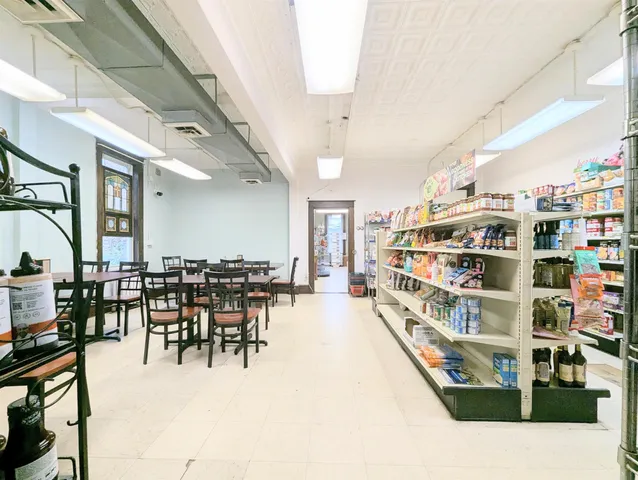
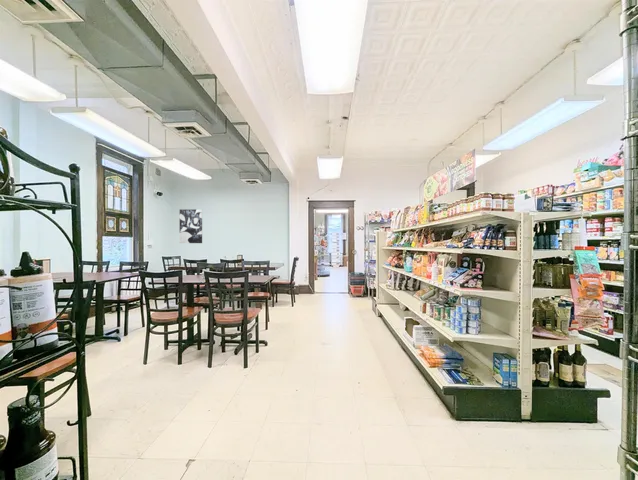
+ wall art (190, 226)
